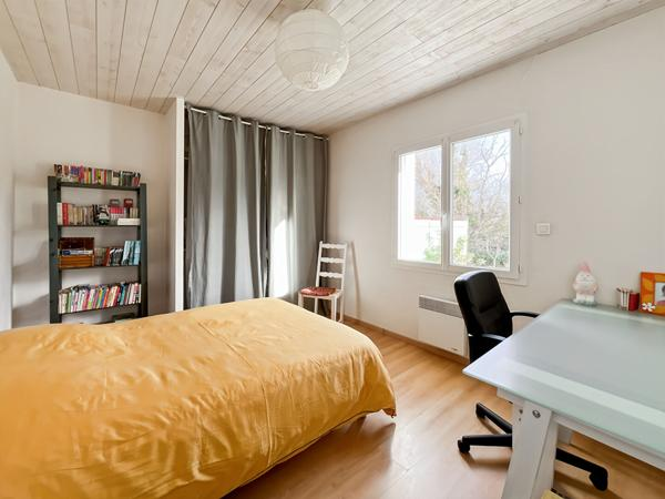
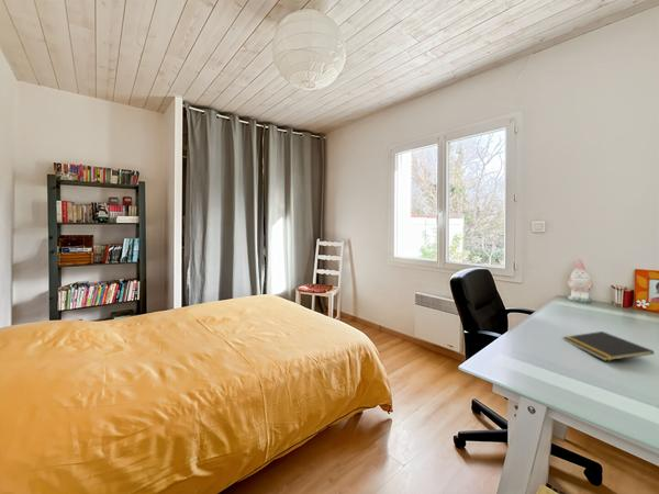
+ notepad (603, 345)
